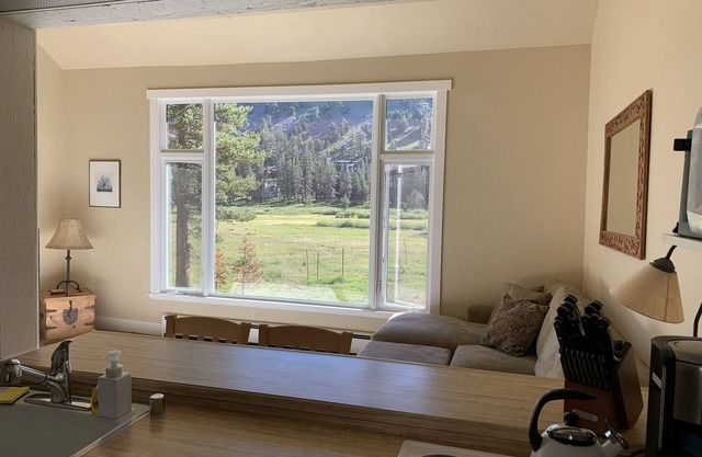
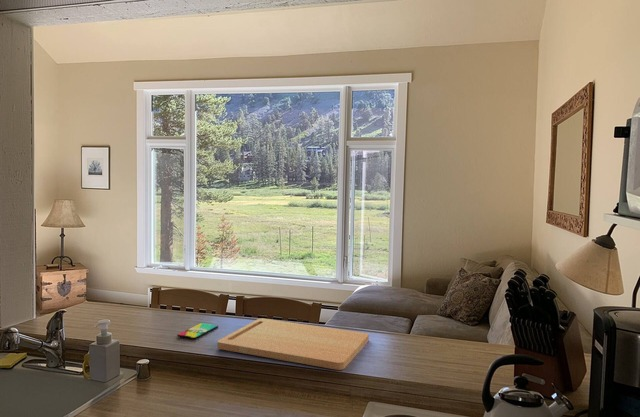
+ smartphone (198, 330)
+ cutting board (295, 340)
